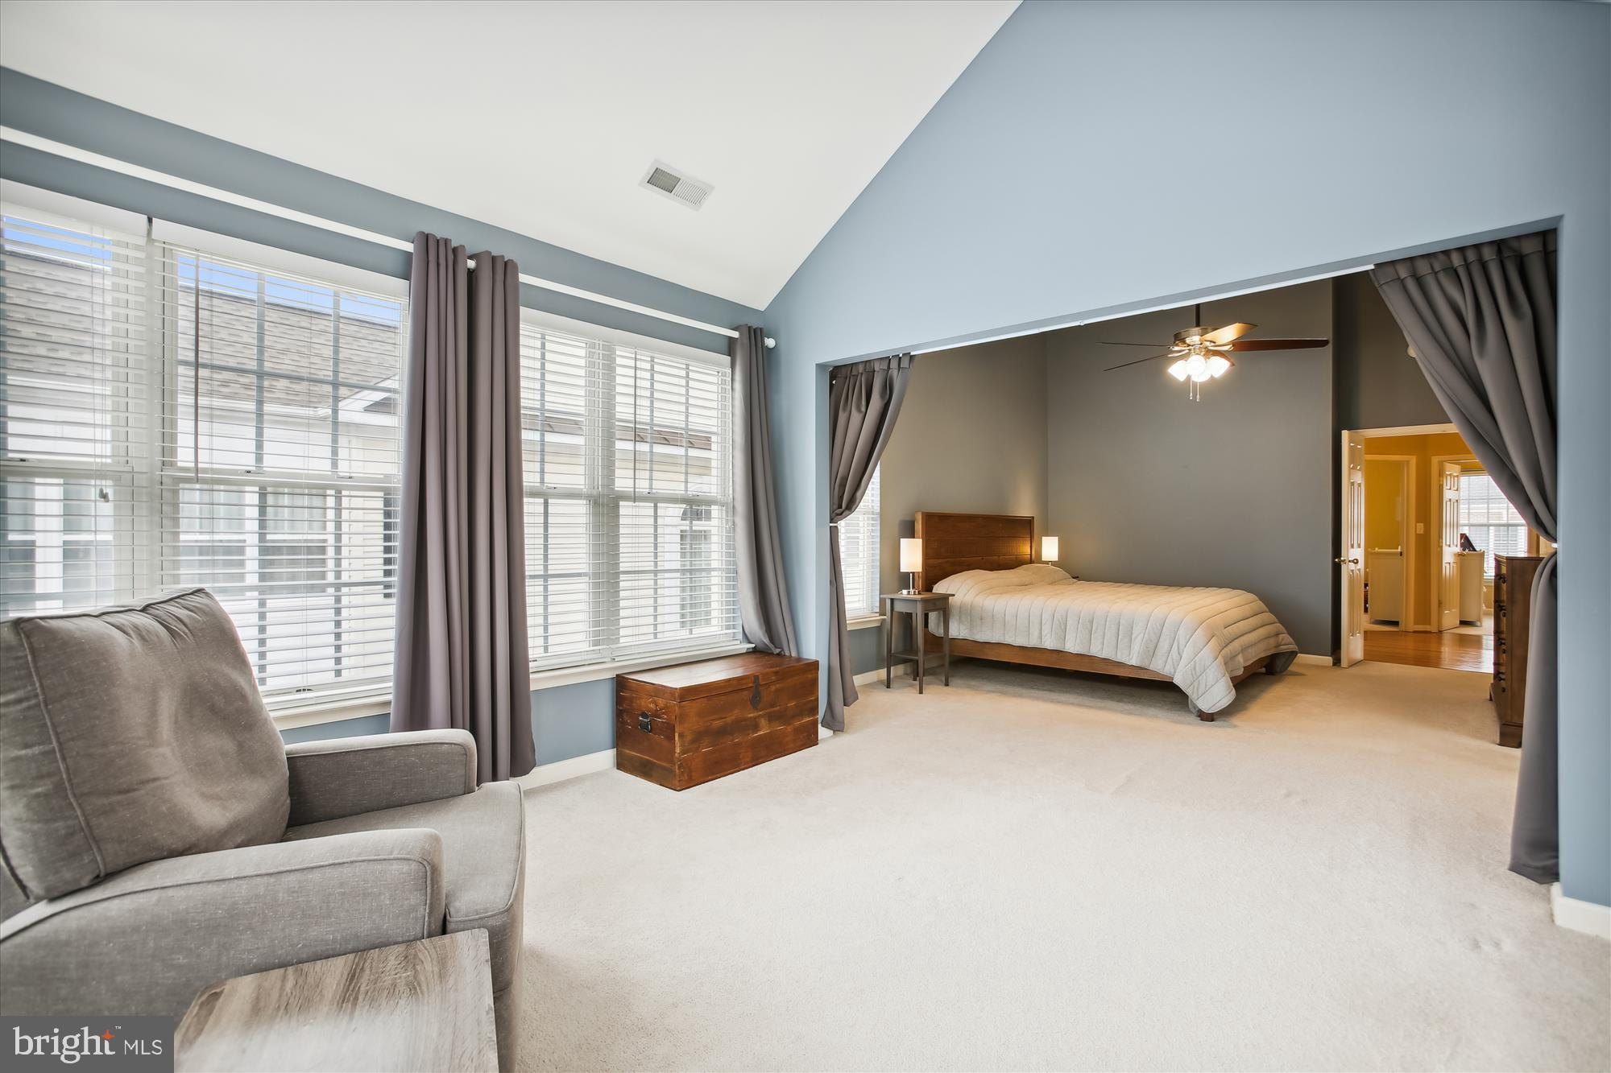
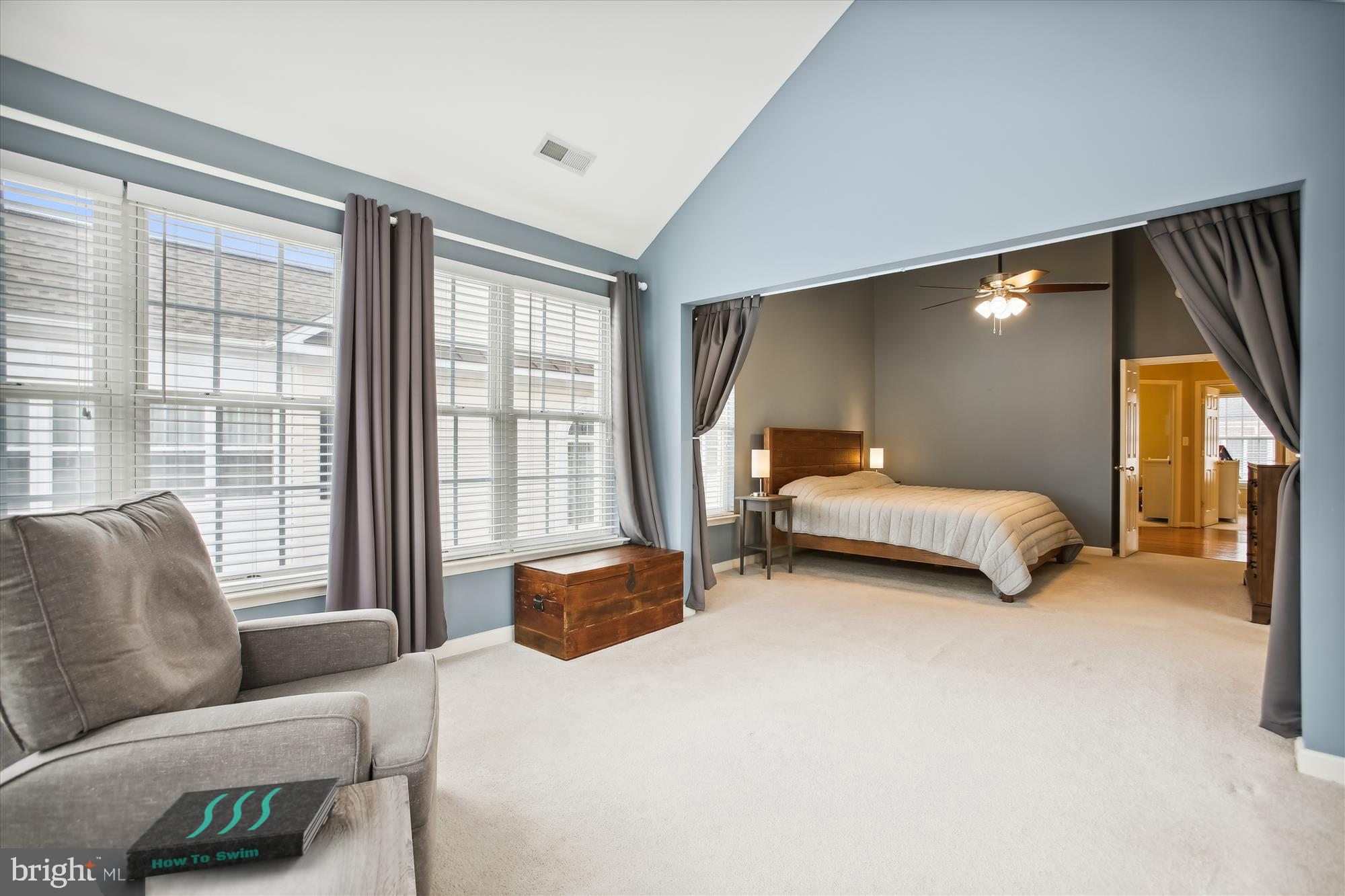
+ book (242, 825)
